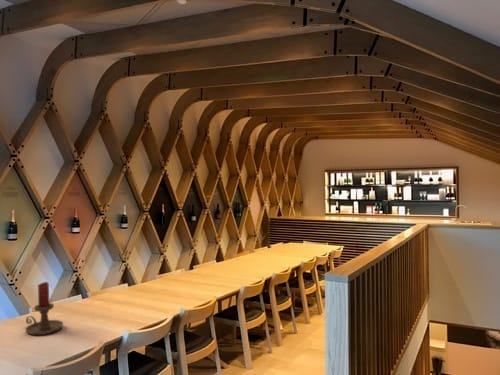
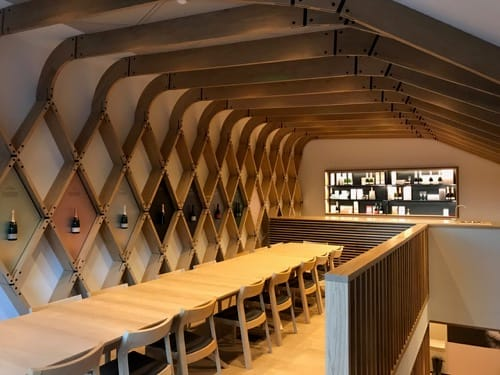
- candle holder (40, 305)
